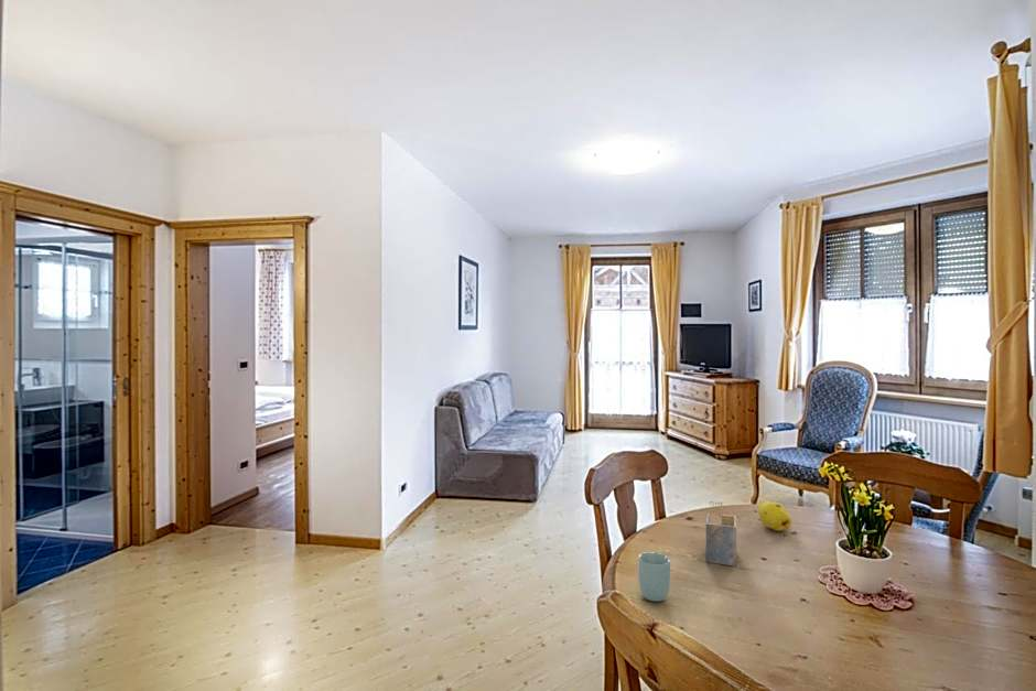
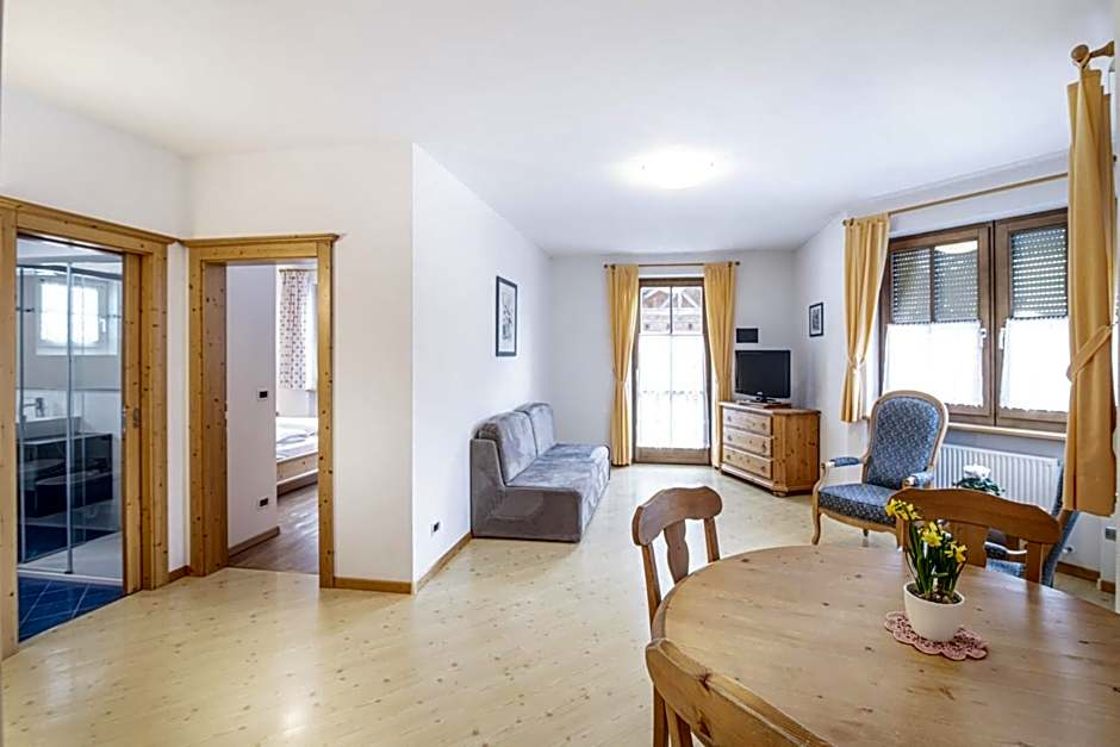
- fruit (773, 515)
- cup (654, 577)
- napkin holder (721, 531)
